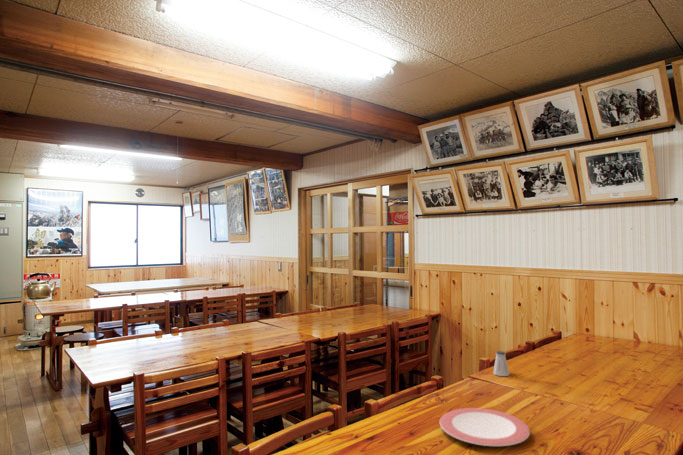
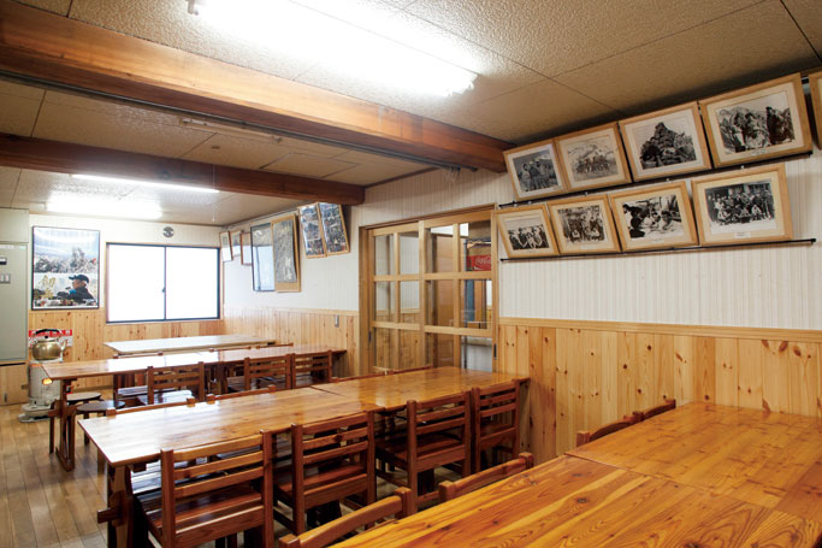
- plate (483, 427)
- saltshaker (501, 362)
